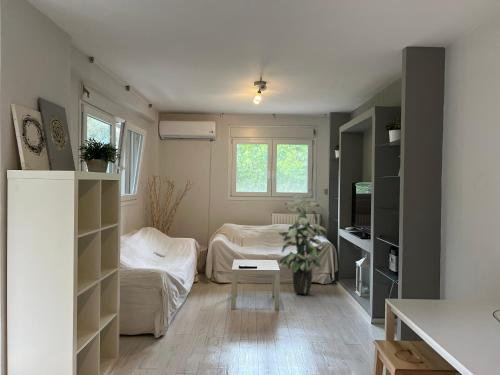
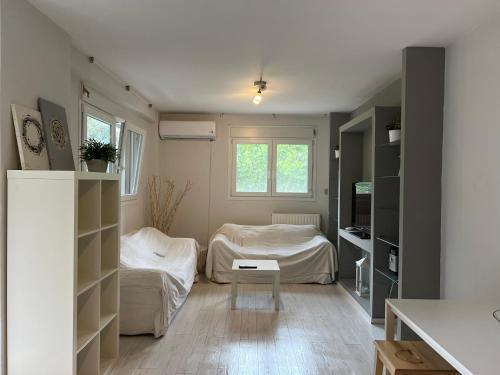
- indoor plant (300, 243)
